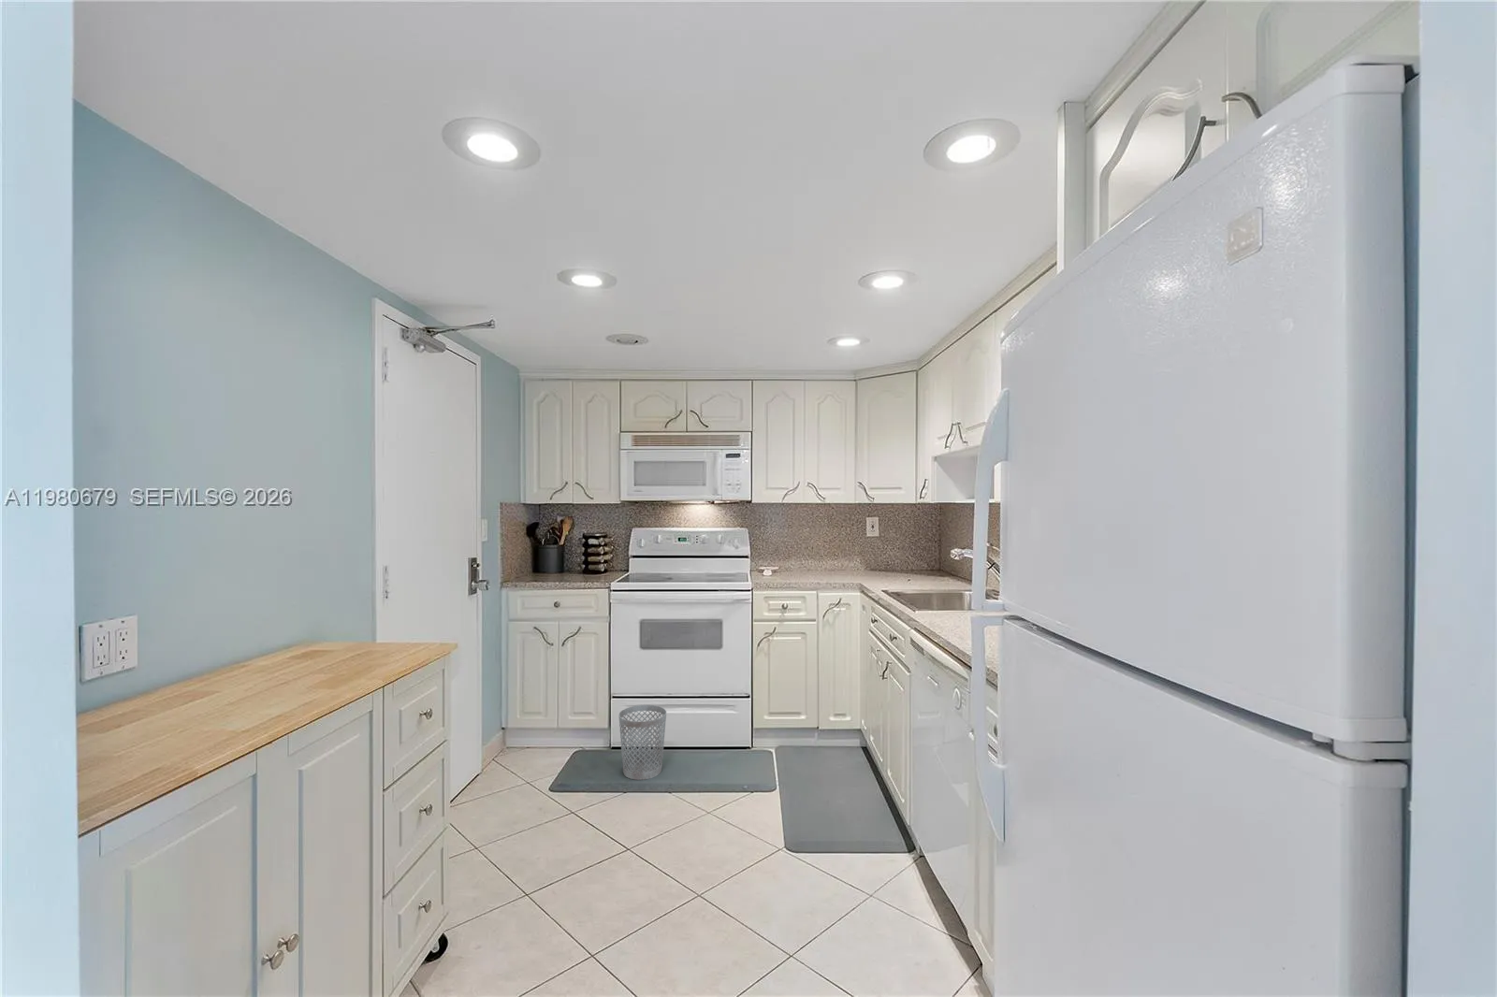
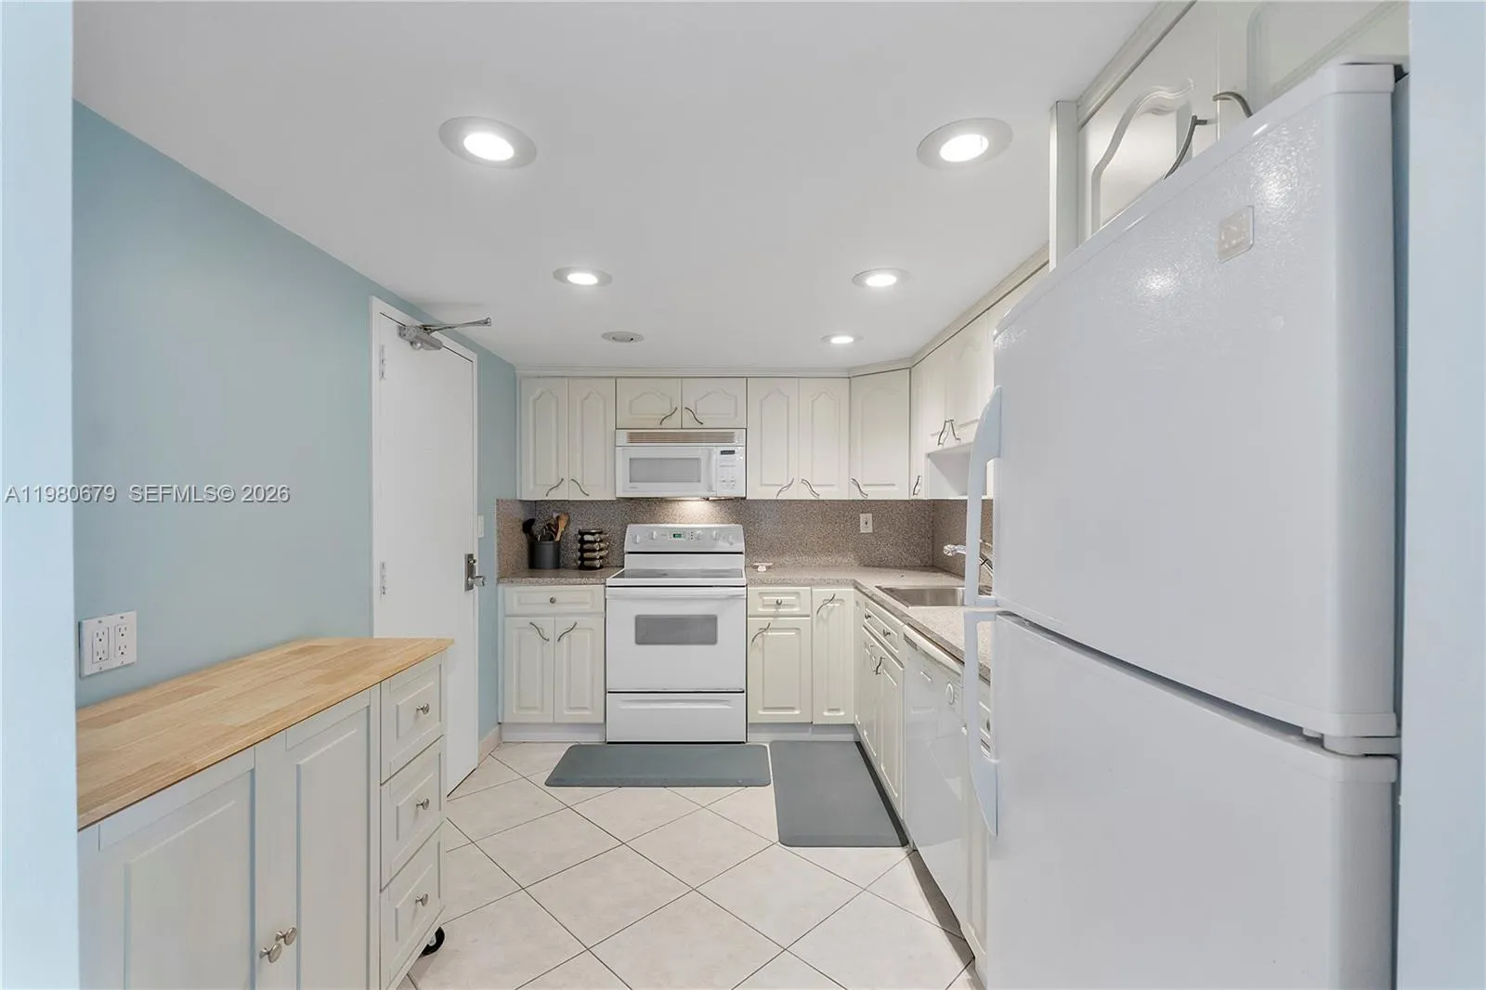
- wastebasket (642, 742)
